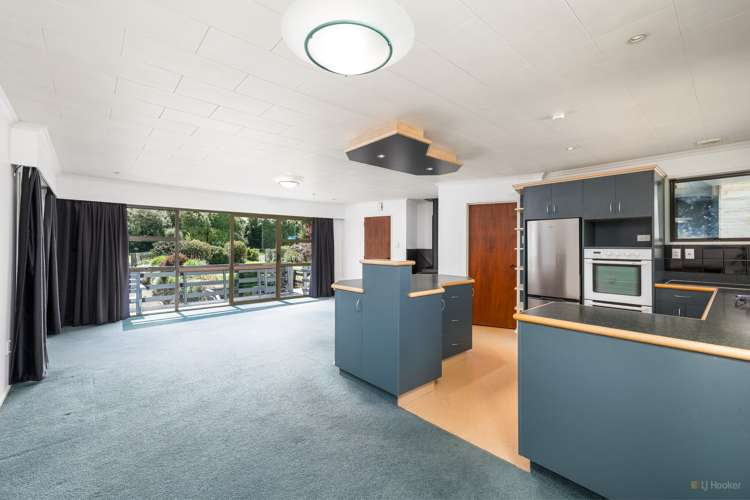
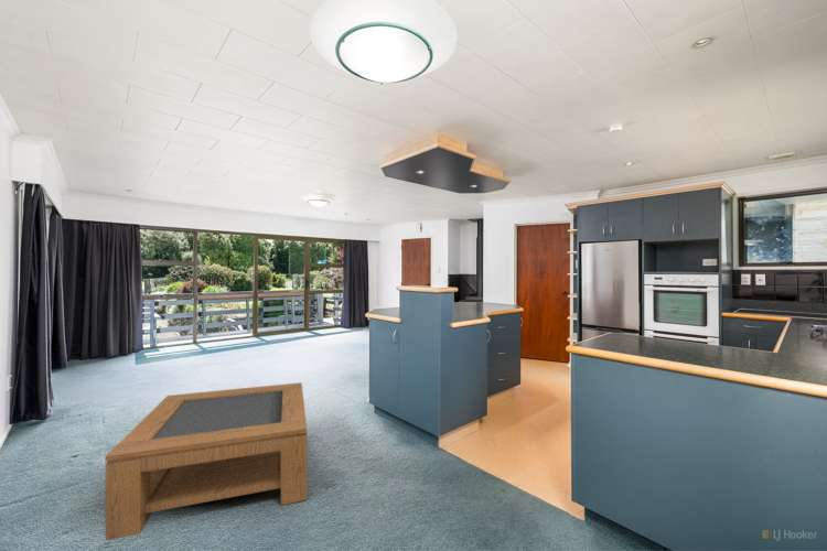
+ coffee table (228, 441)
